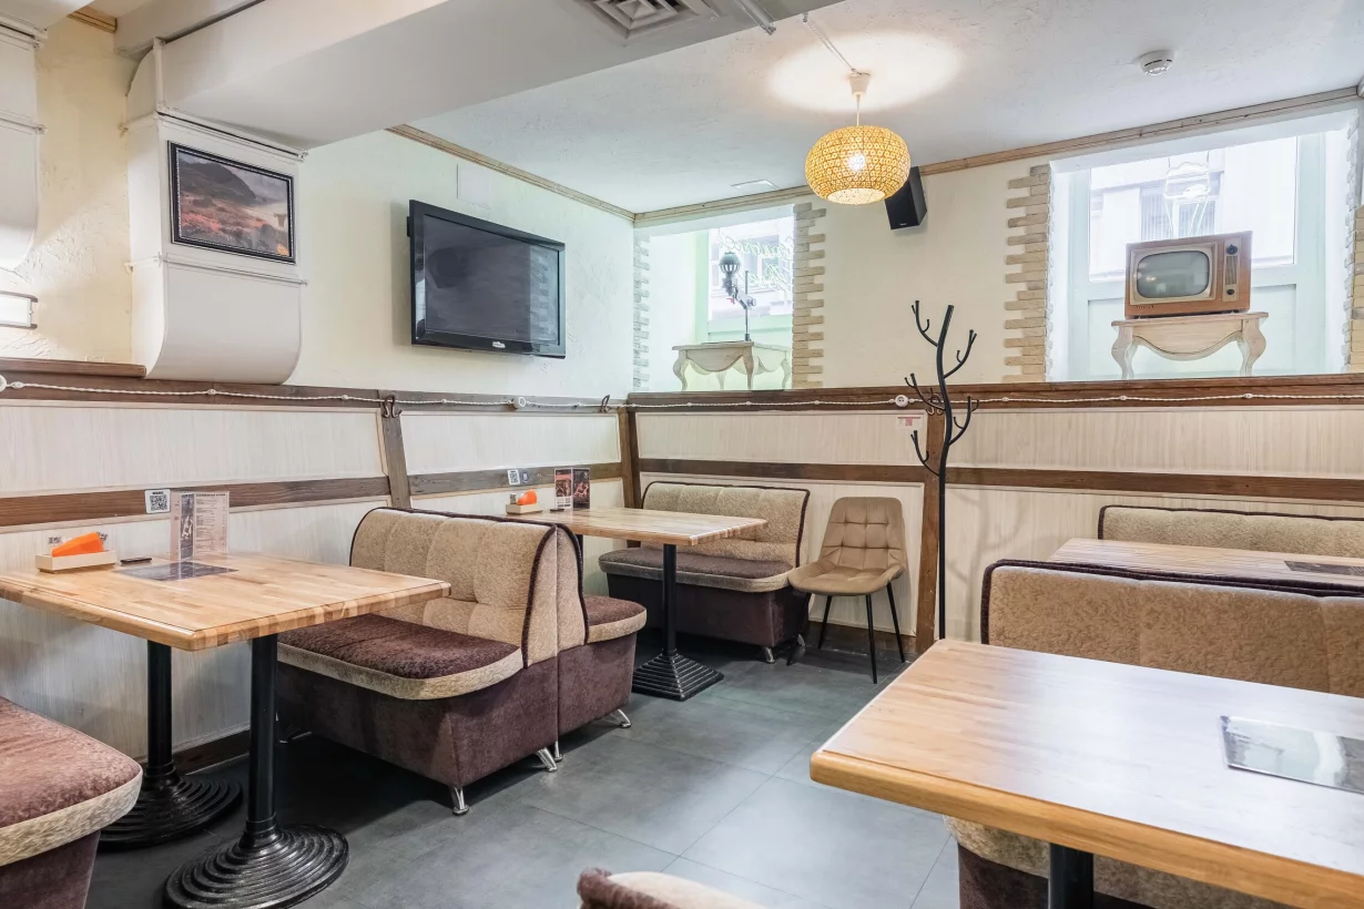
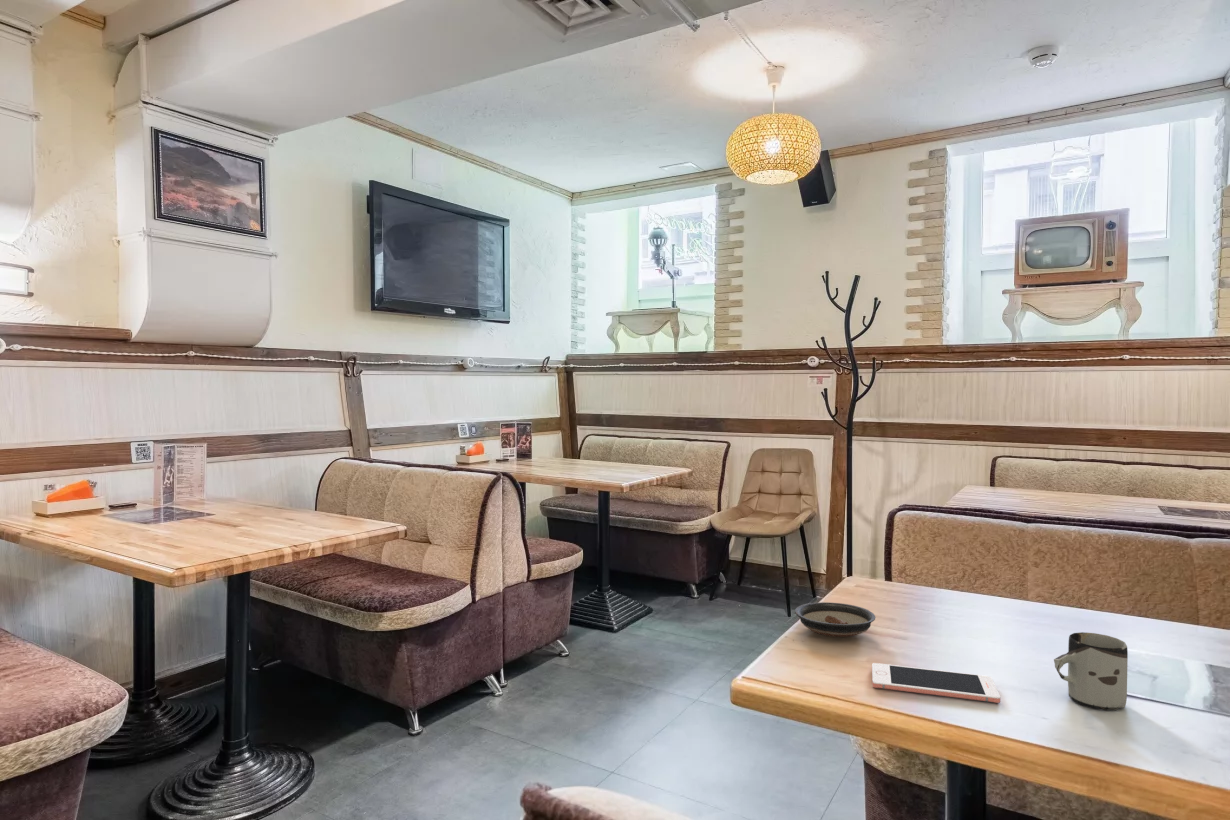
+ cup (1088, 670)
+ saucer (834, 622)
+ cell phone (932, 681)
